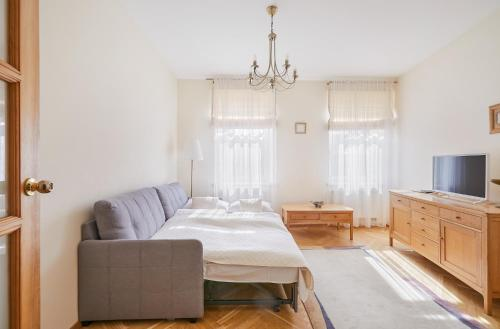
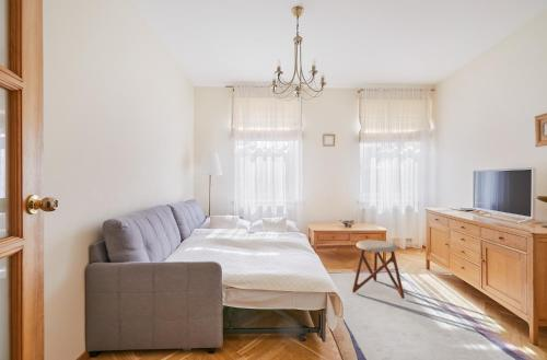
+ stool (380, 267)
